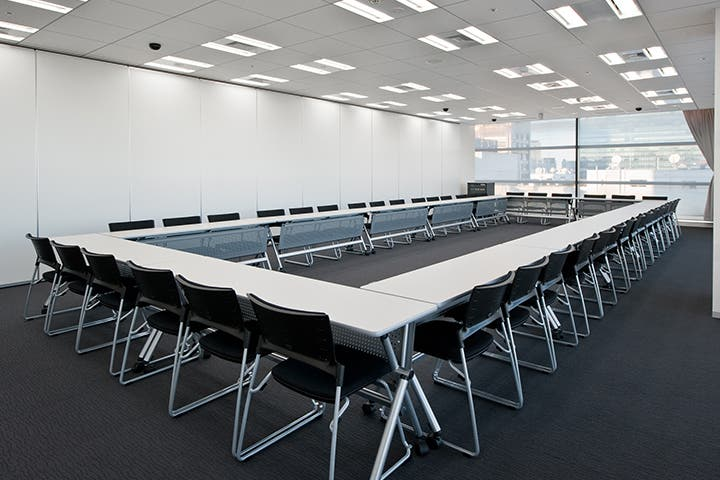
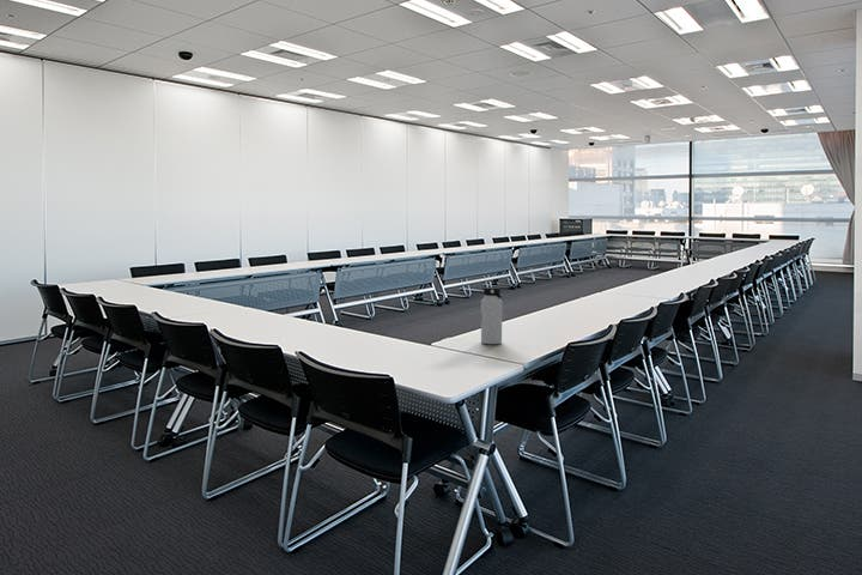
+ water bottle (491, 315)
